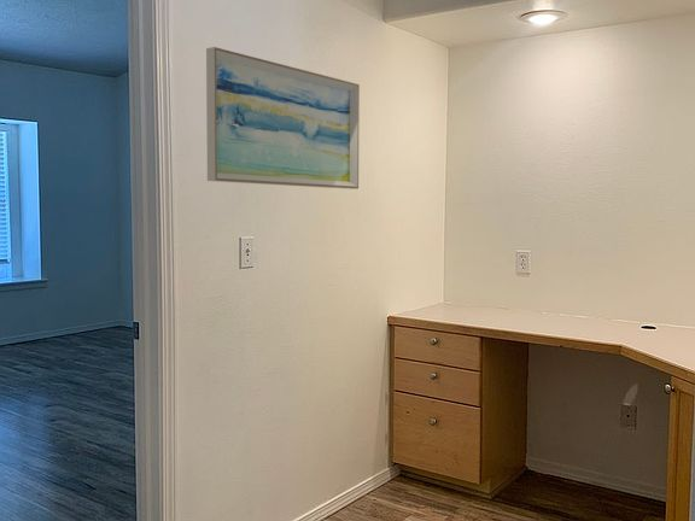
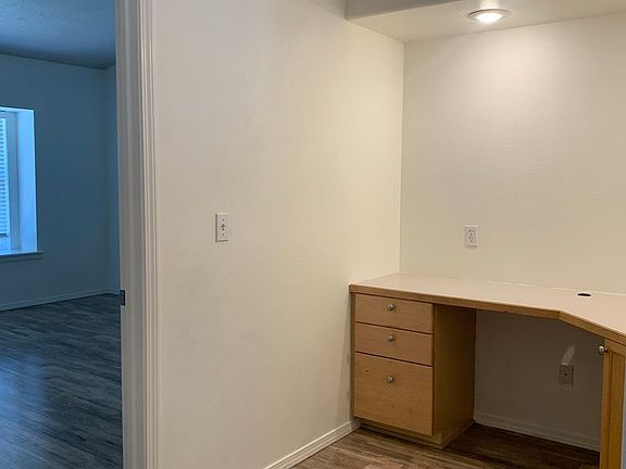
- wall art (291, 127)
